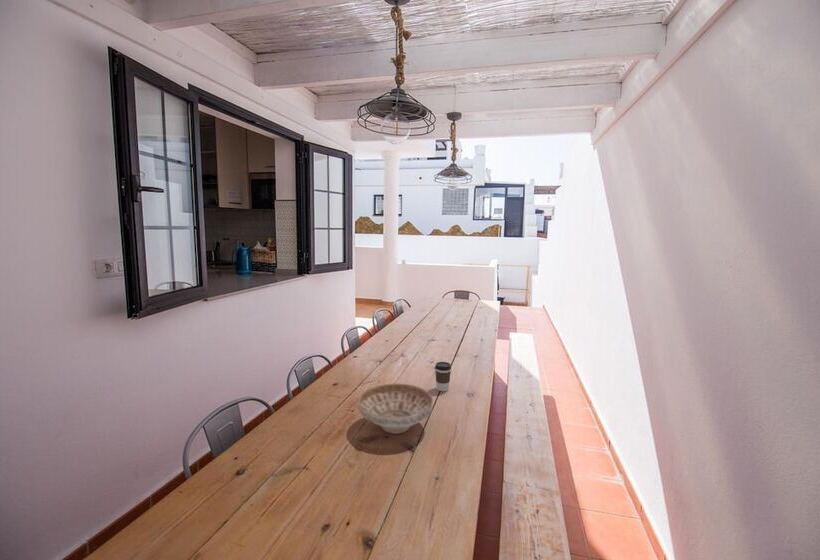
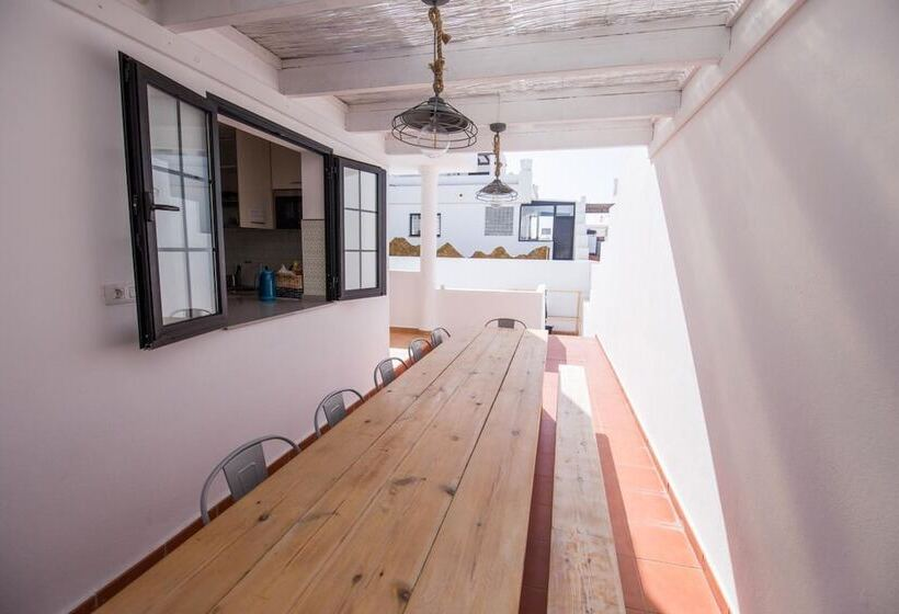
- decorative bowl (395, 412)
- coffee cup (442, 376)
